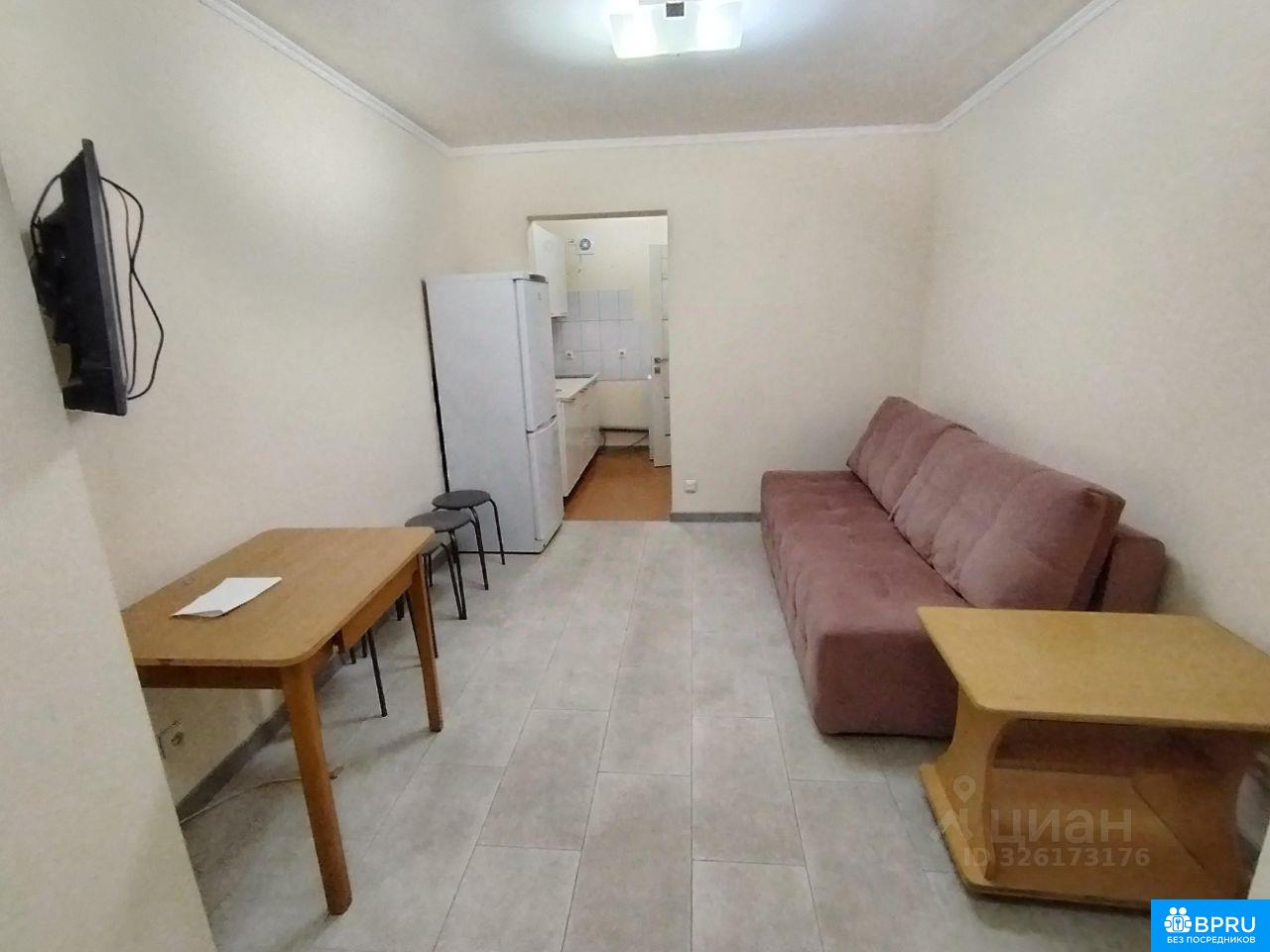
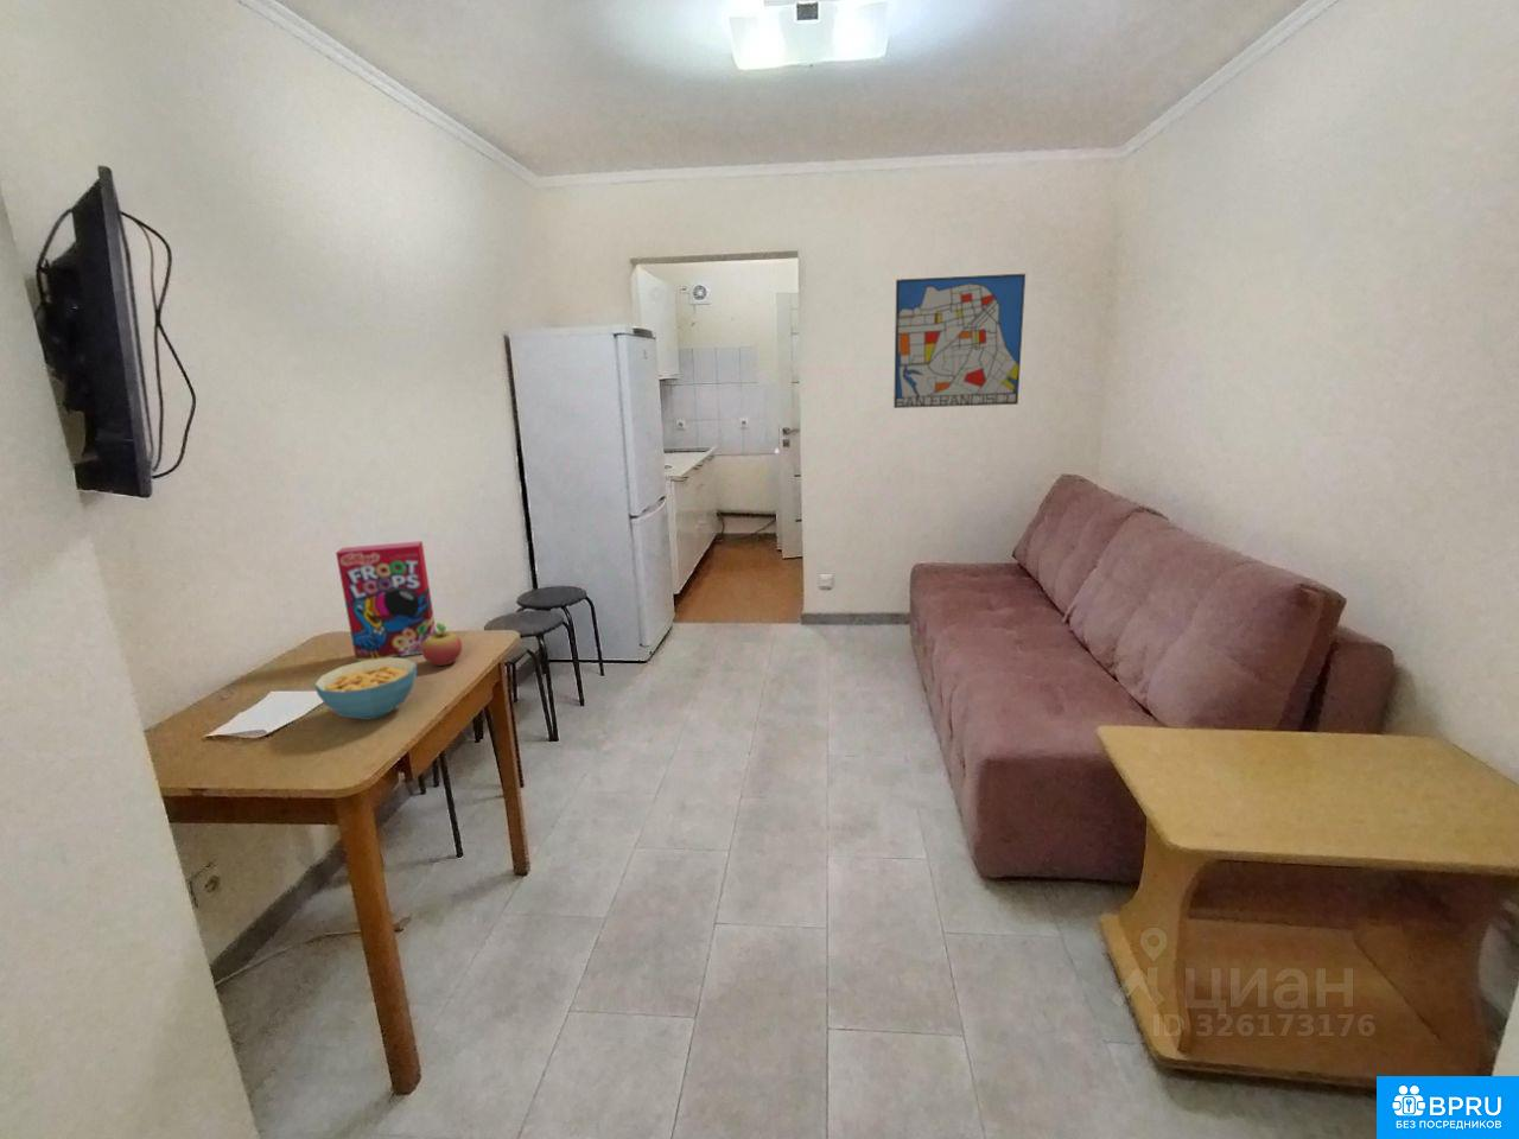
+ cereal bowl (371, 693)
+ fruit (441, 644)
+ wall art (958, 342)
+ cereal box (389, 601)
